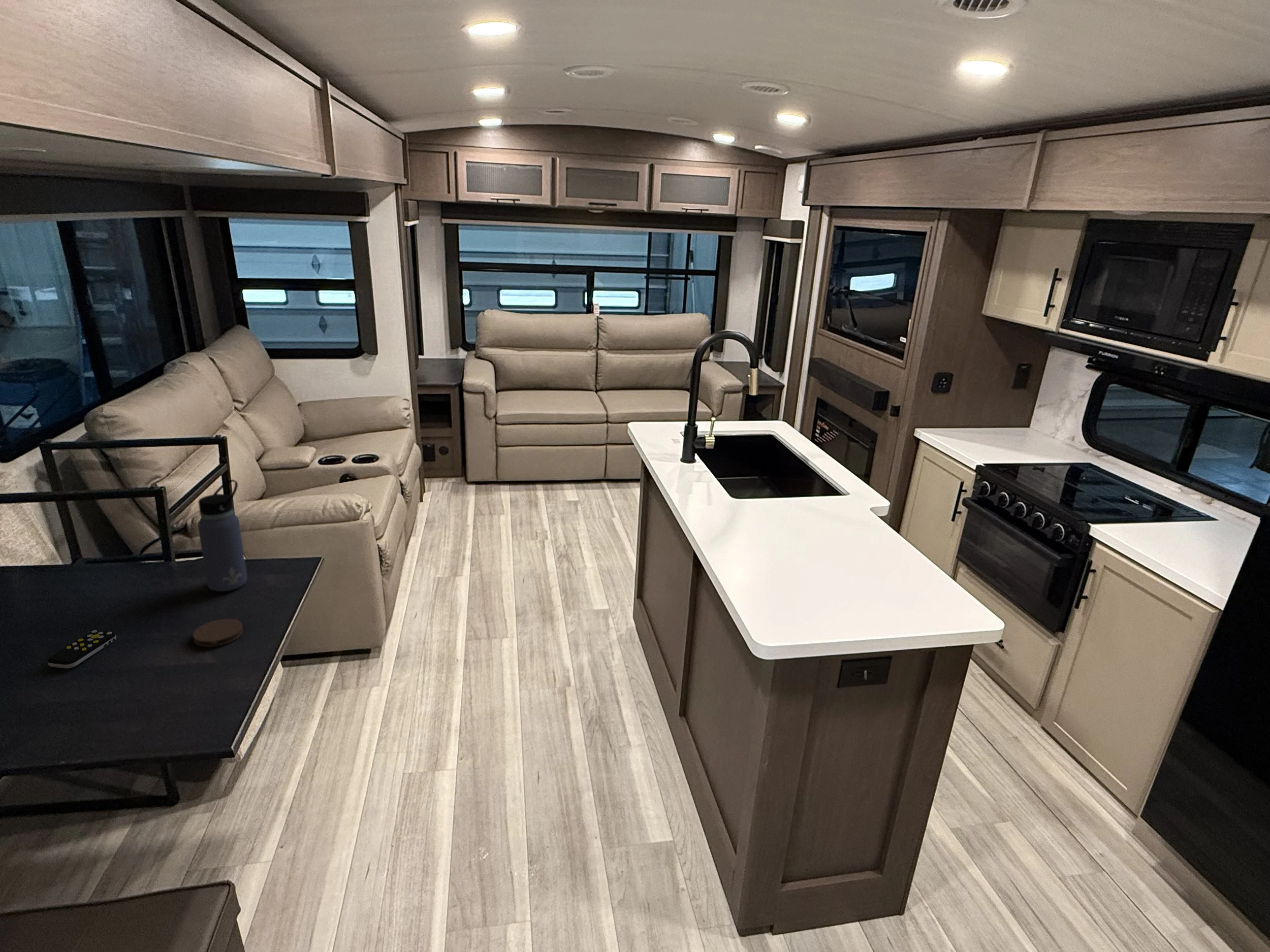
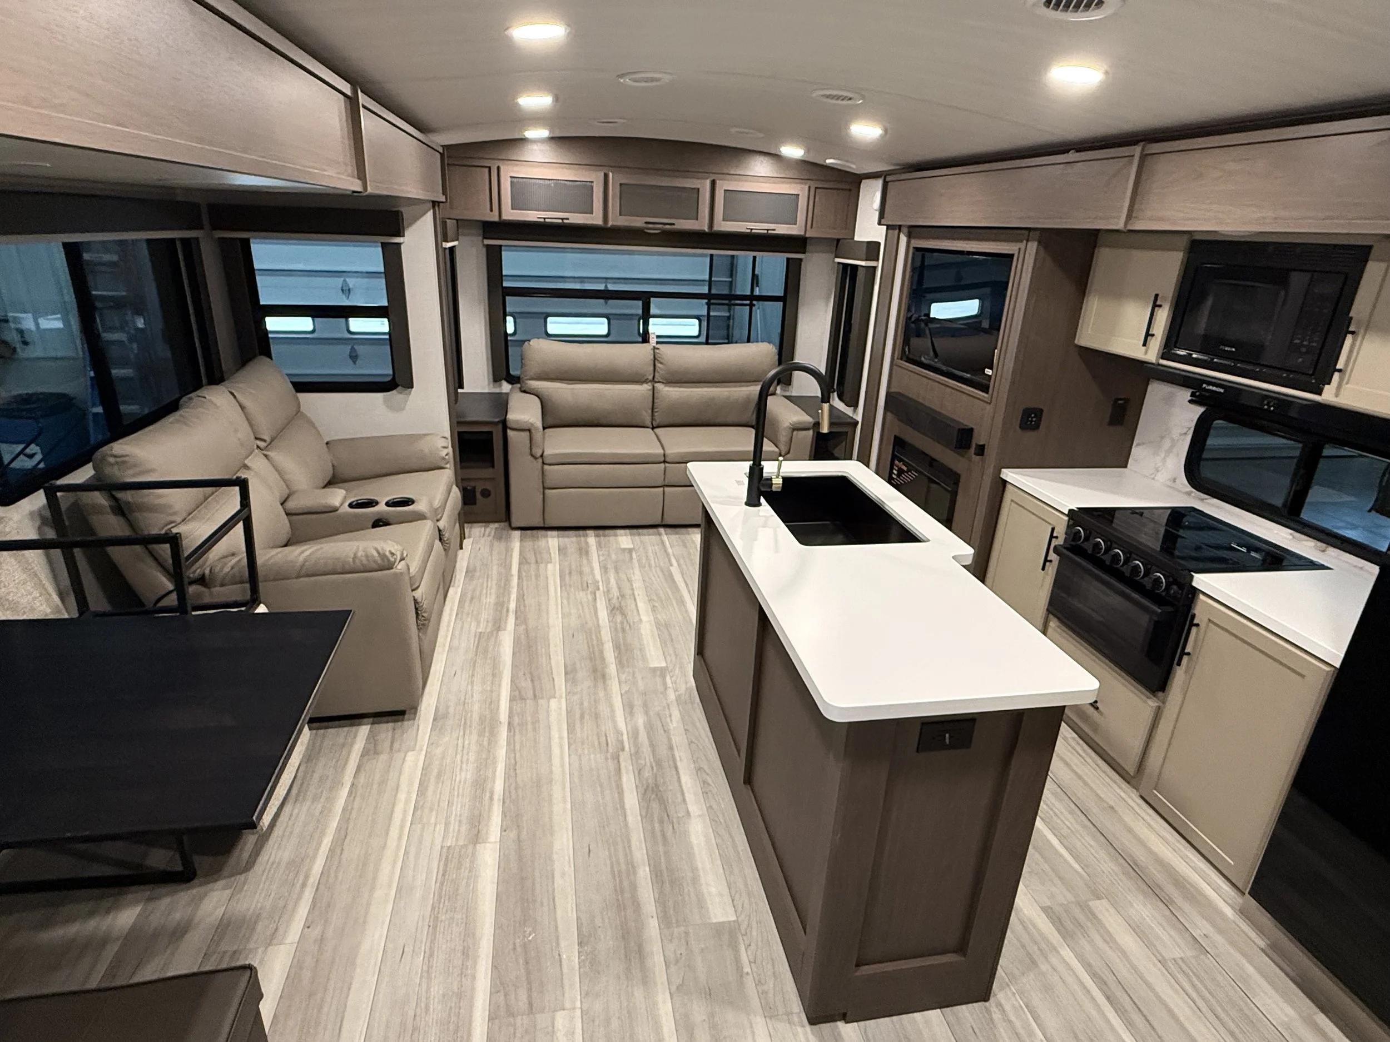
- water bottle (223, 535)
- coaster (218, 632)
- remote control (83, 648)
